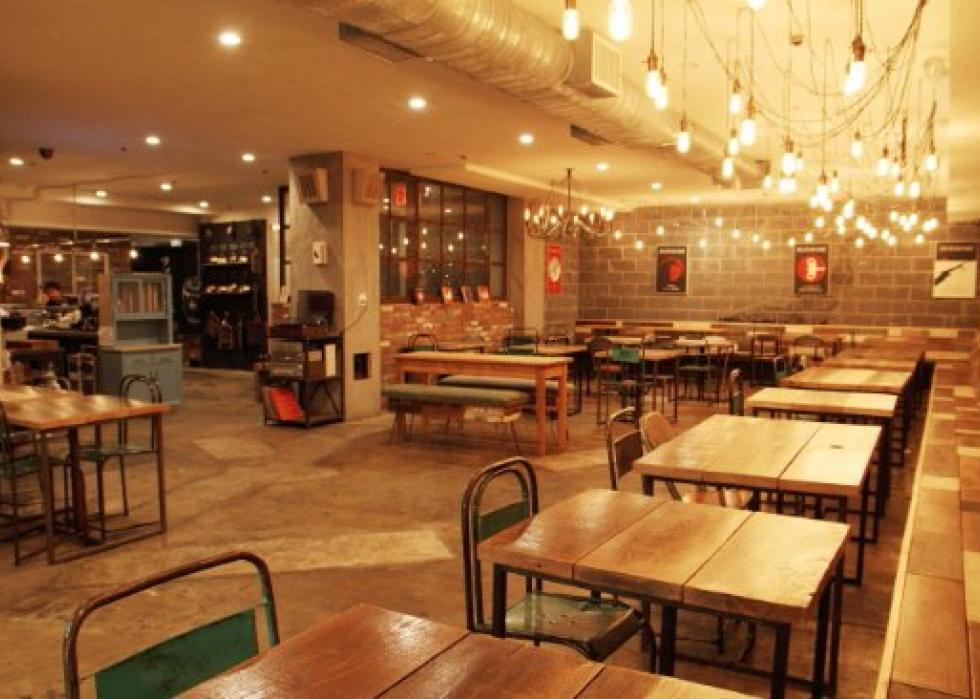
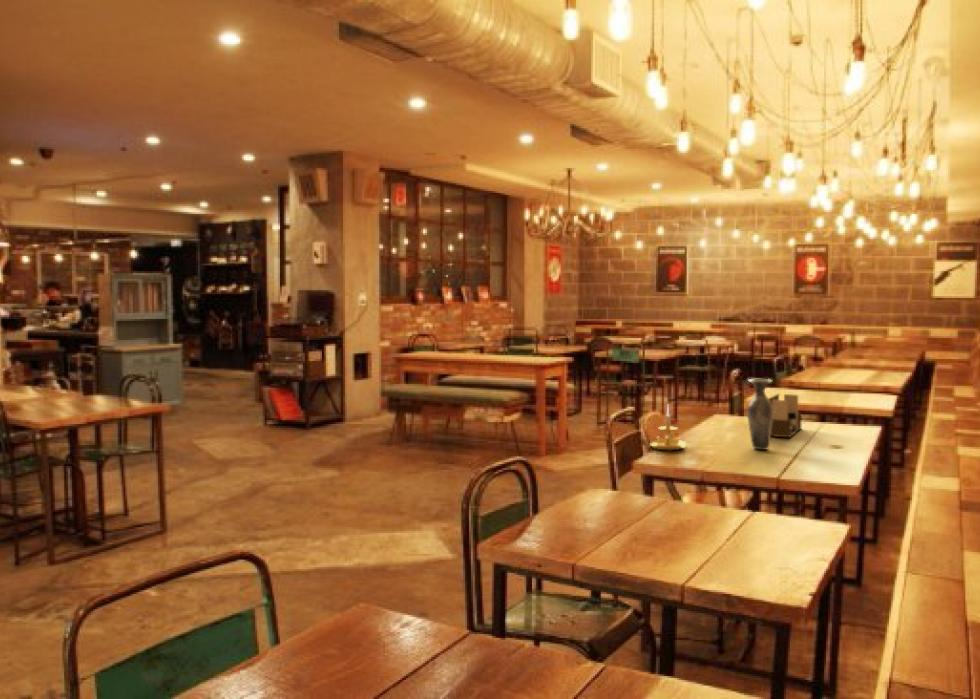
+ vase (759, 414)
+ candle holder (666, 426)
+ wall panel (783, 414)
